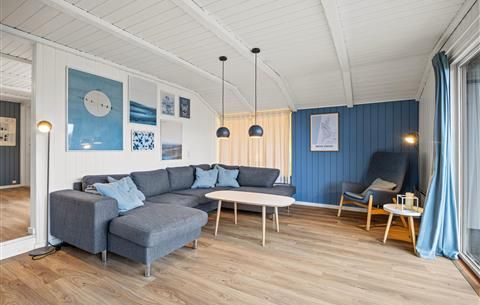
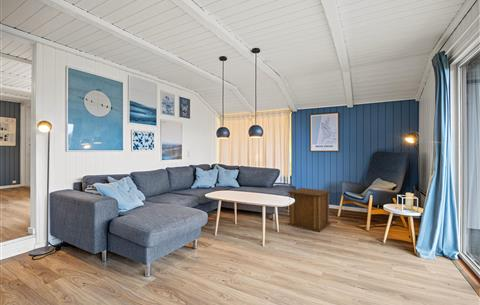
+ side table (309, 207)
